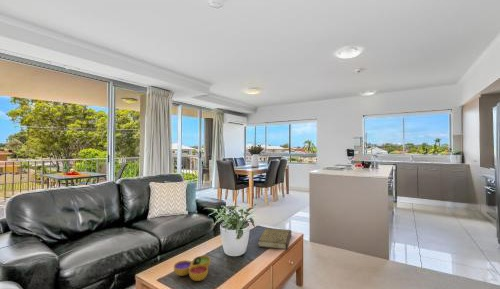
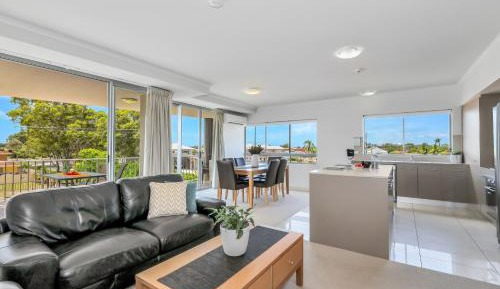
- book (275, 237)
- decorative bowl (195, 266)
